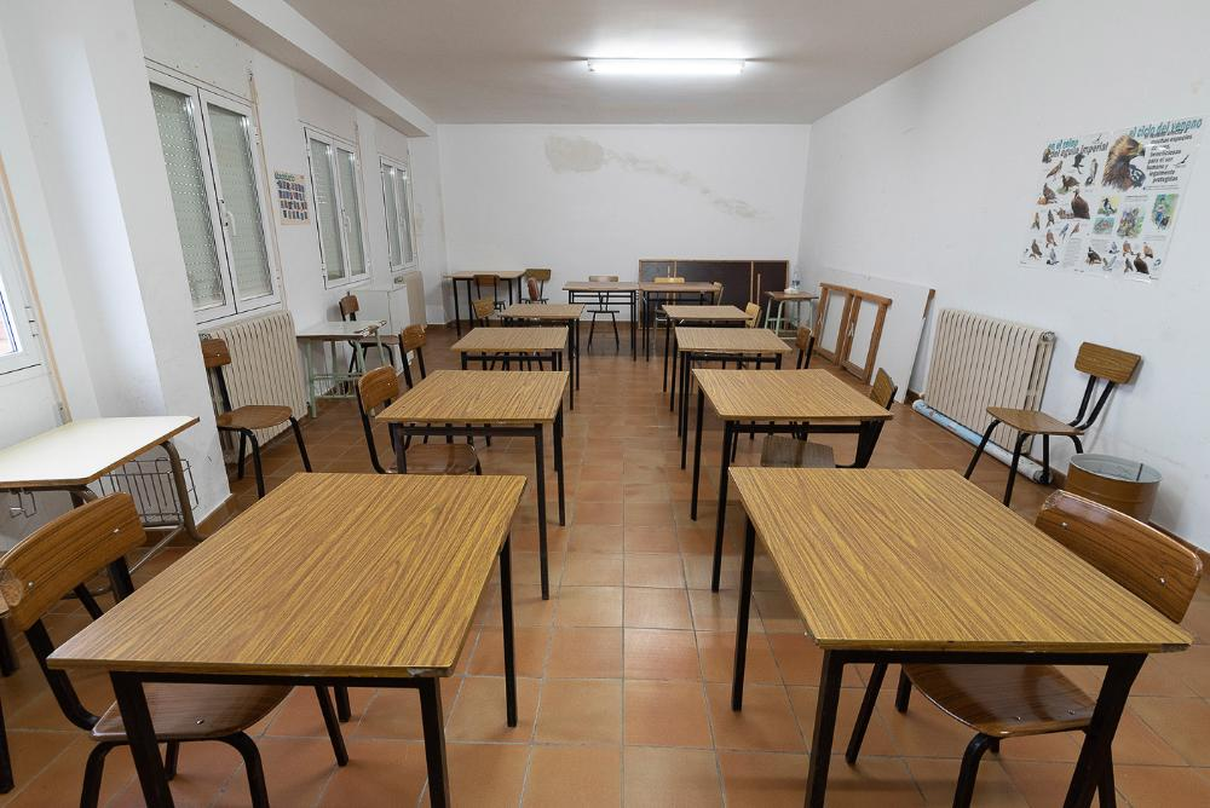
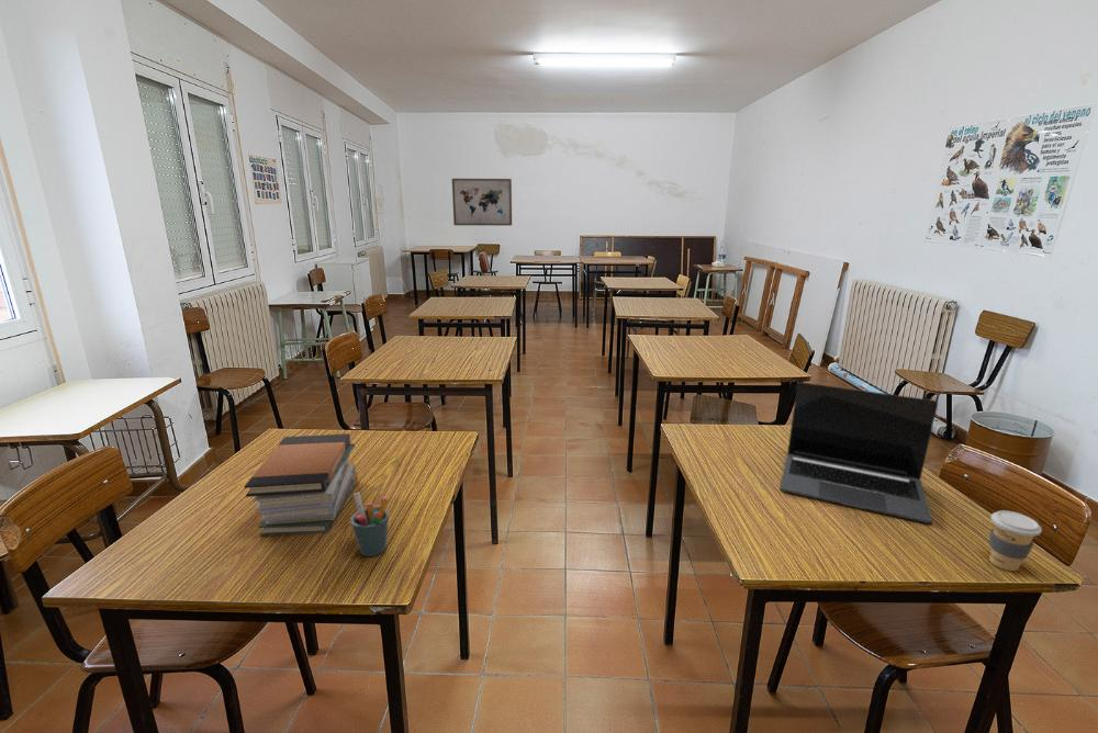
+ coffee cup (1010, 541)
+ book stack (307, 482)
+ wall art (482, 202)
+ pen holder (371, 523)
+ laptop (858, 446)
